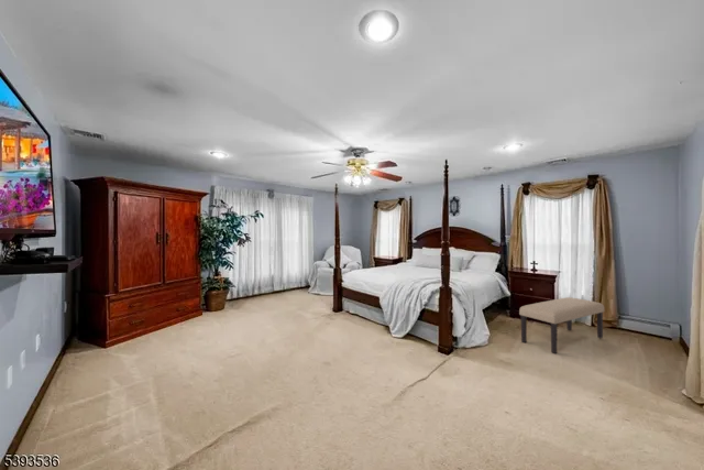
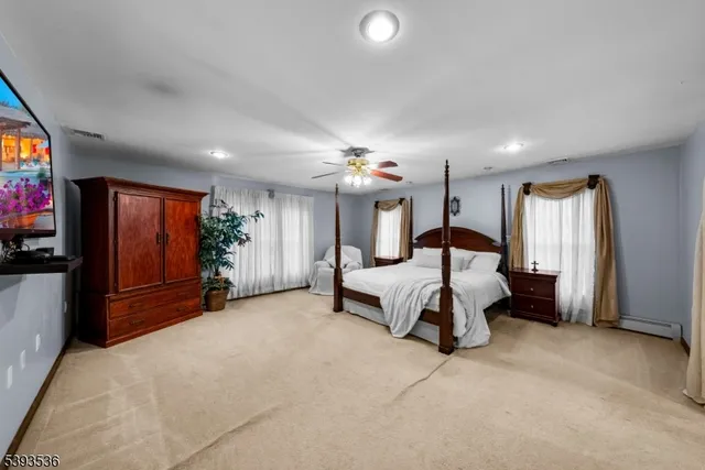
- bench (562, 321)
